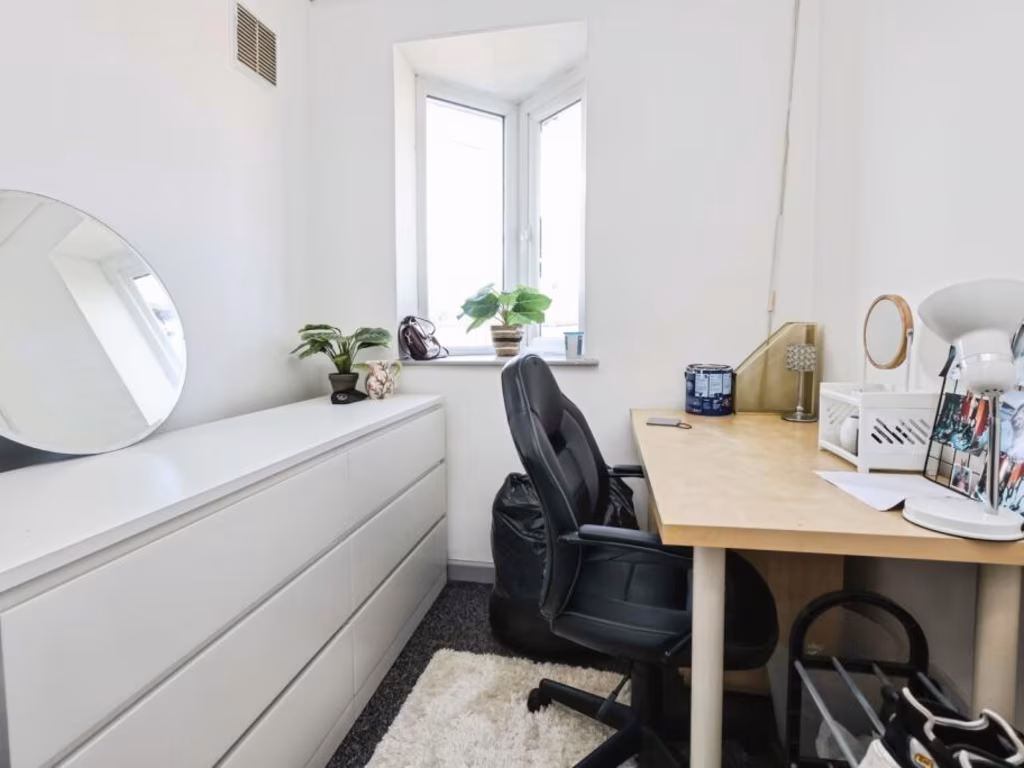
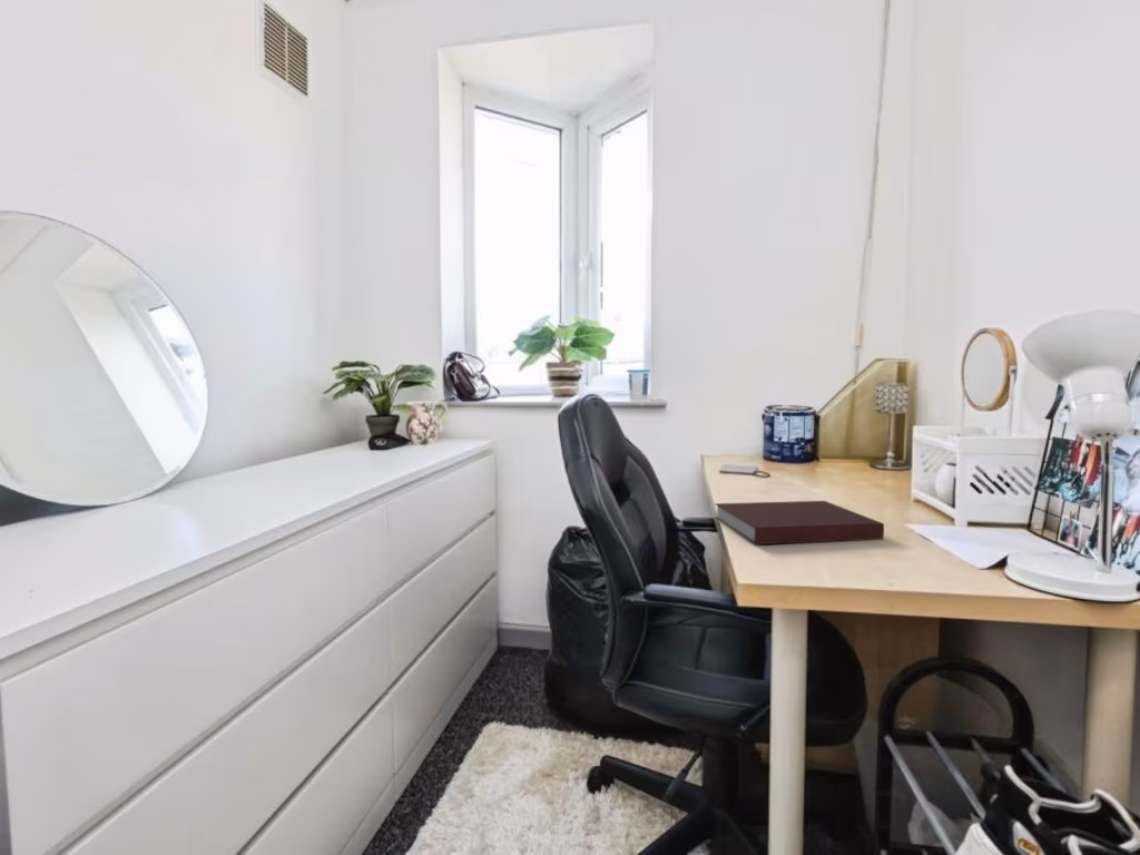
+ notebook (793, 520)
